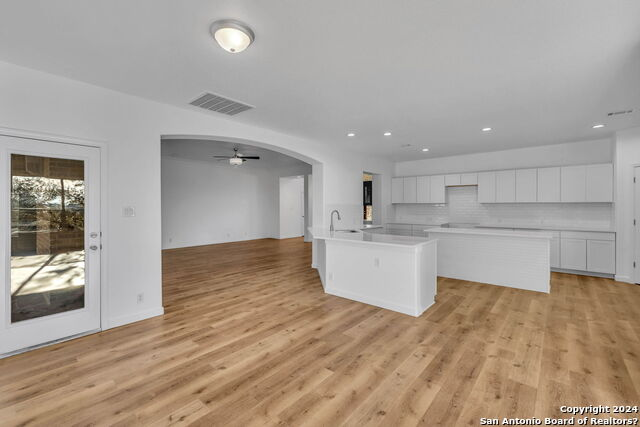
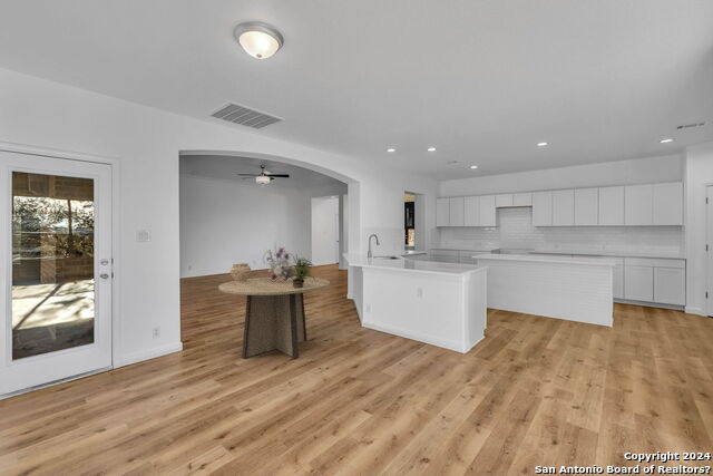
+ ceramic pot (241, 272)
+ potted plant (300, 270)
+ bouquet (279, 260)
+ dining table (276, 315)
